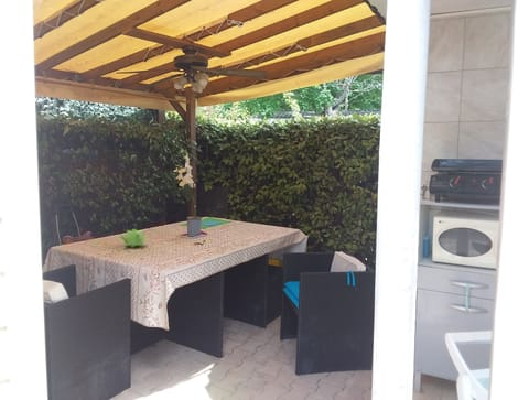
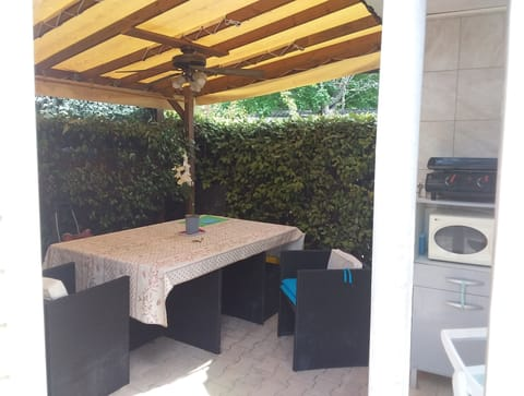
- teapot (132, 237)
